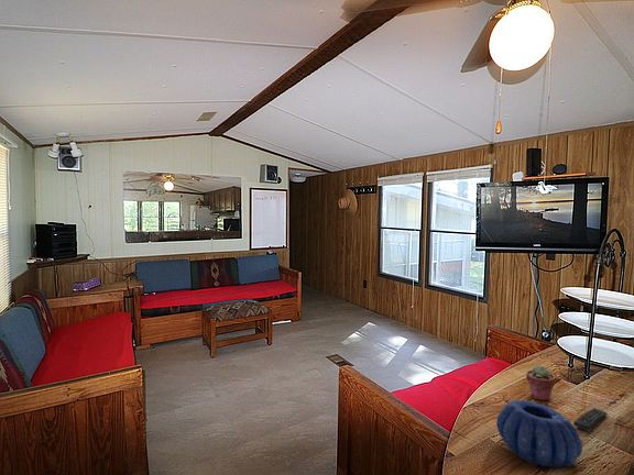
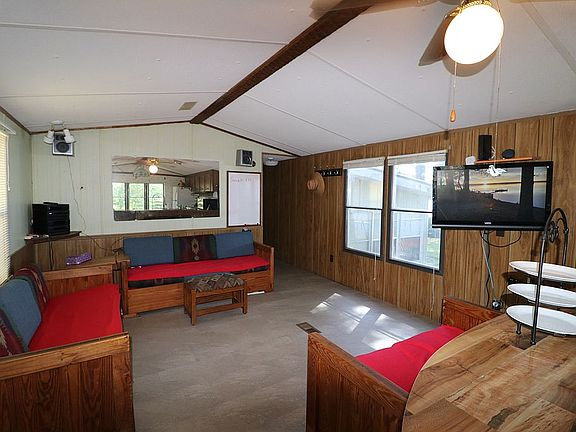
- remote control (591, 417)
- decorative bowl (536, 430)
- potted succulent (540, 380)
